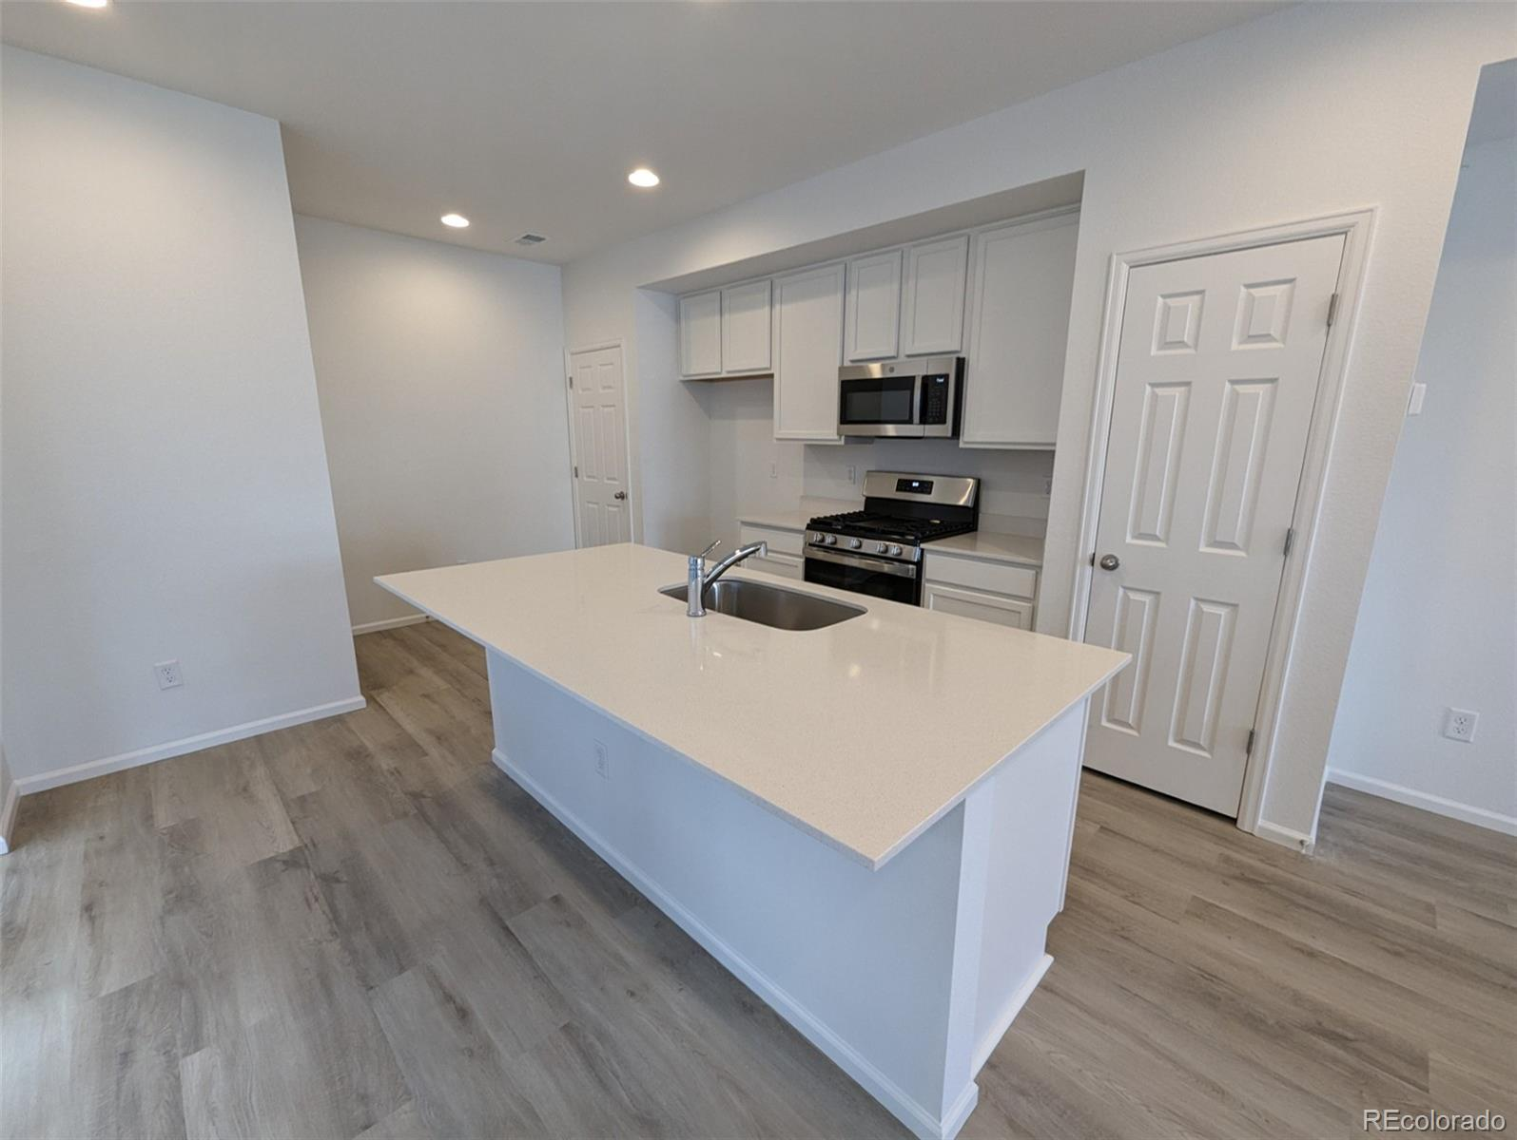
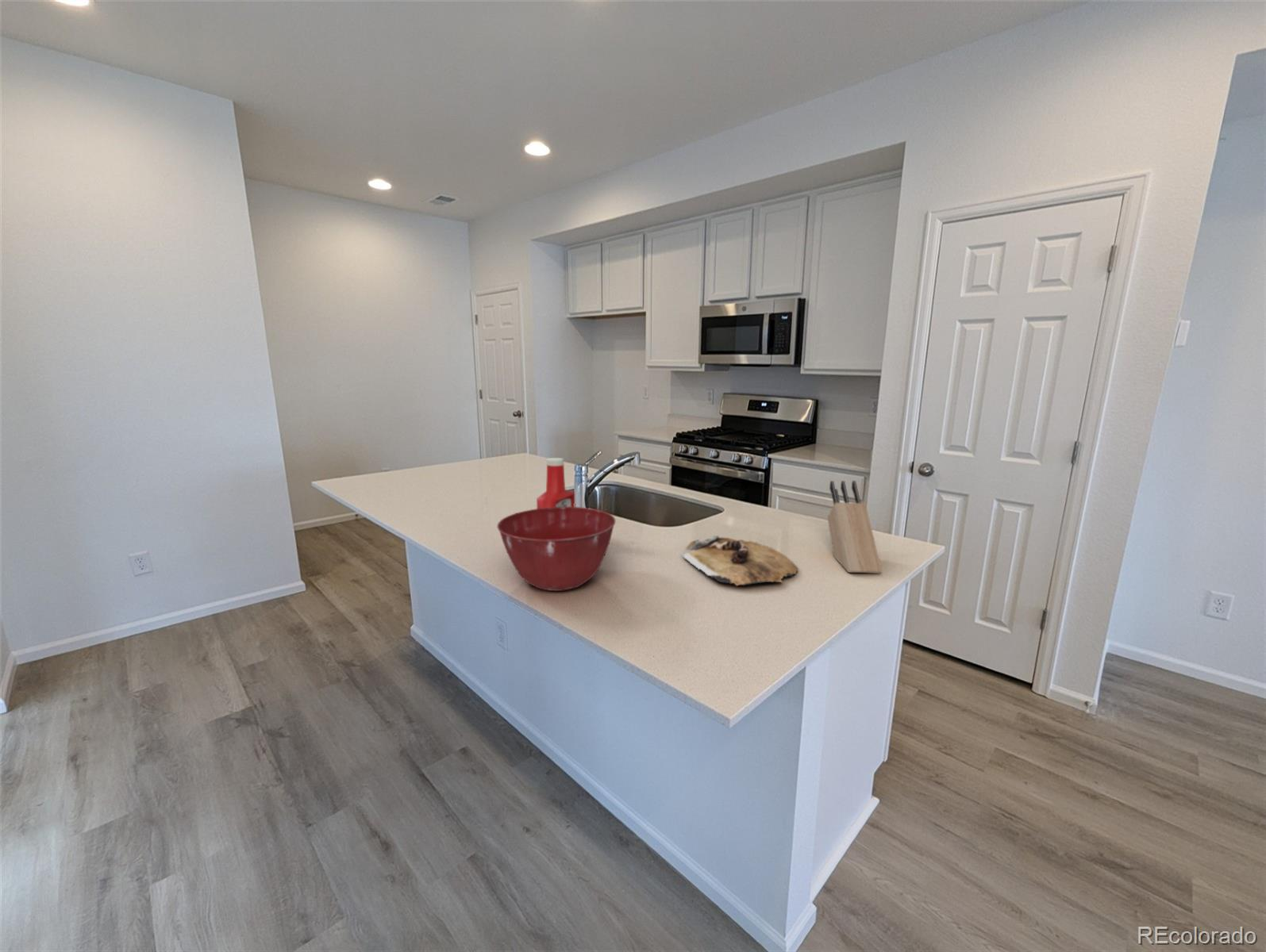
+ soap bottle (556, 500)
+ mixing bowl (557, 551)
+ knife block (852, 523)
+ cutting board (739, 554)
